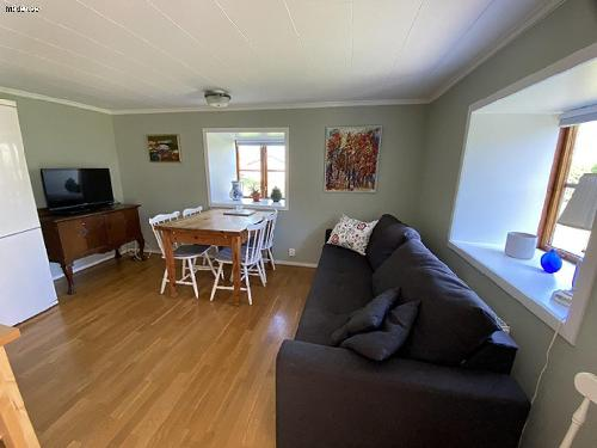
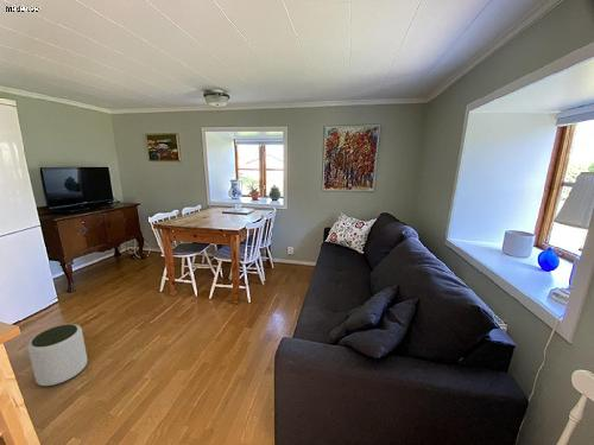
+ plant pot (59, 352)
